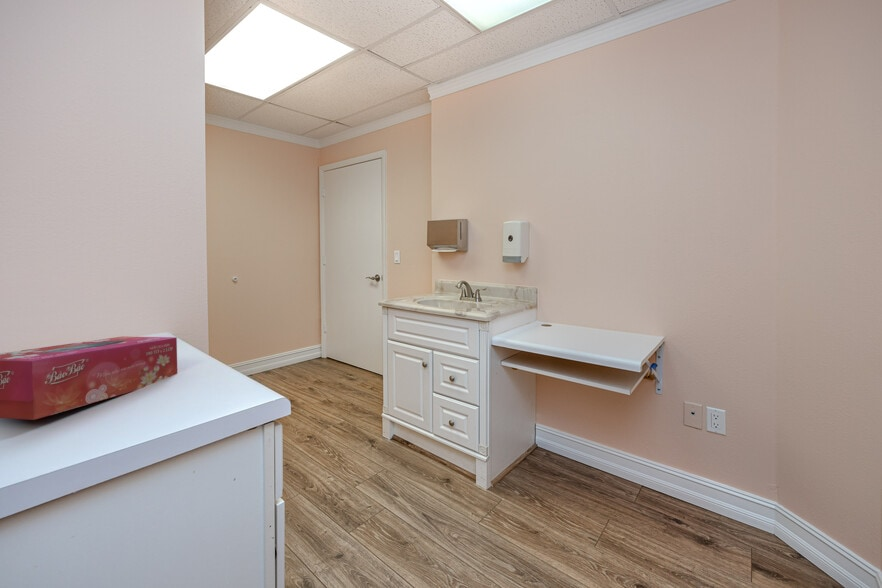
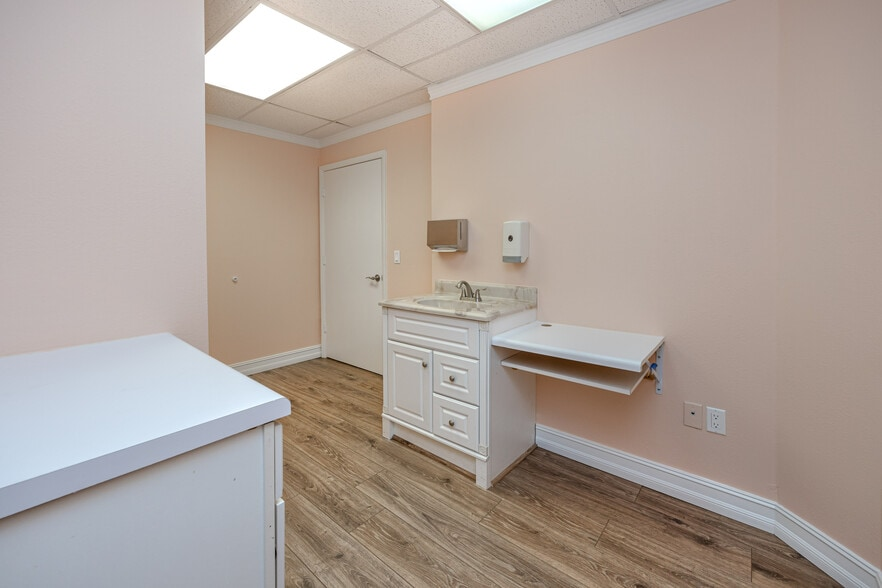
- tissue box (86, 370)
